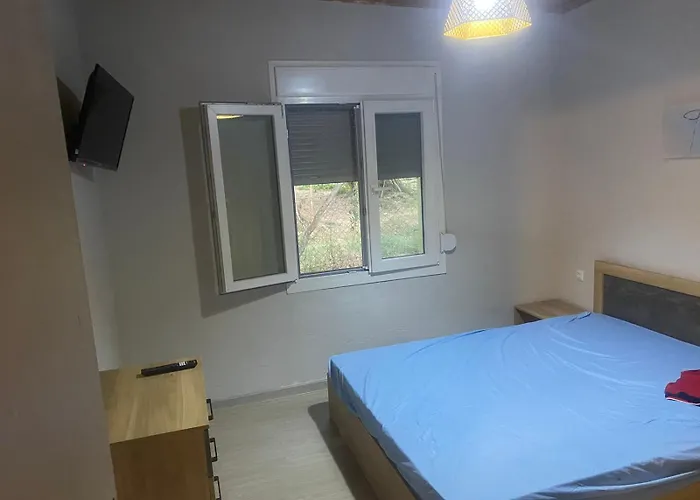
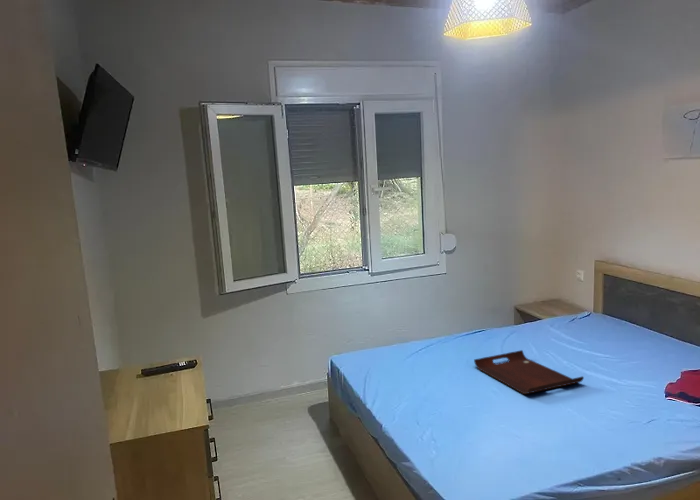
+ serving tray (525, 371)
